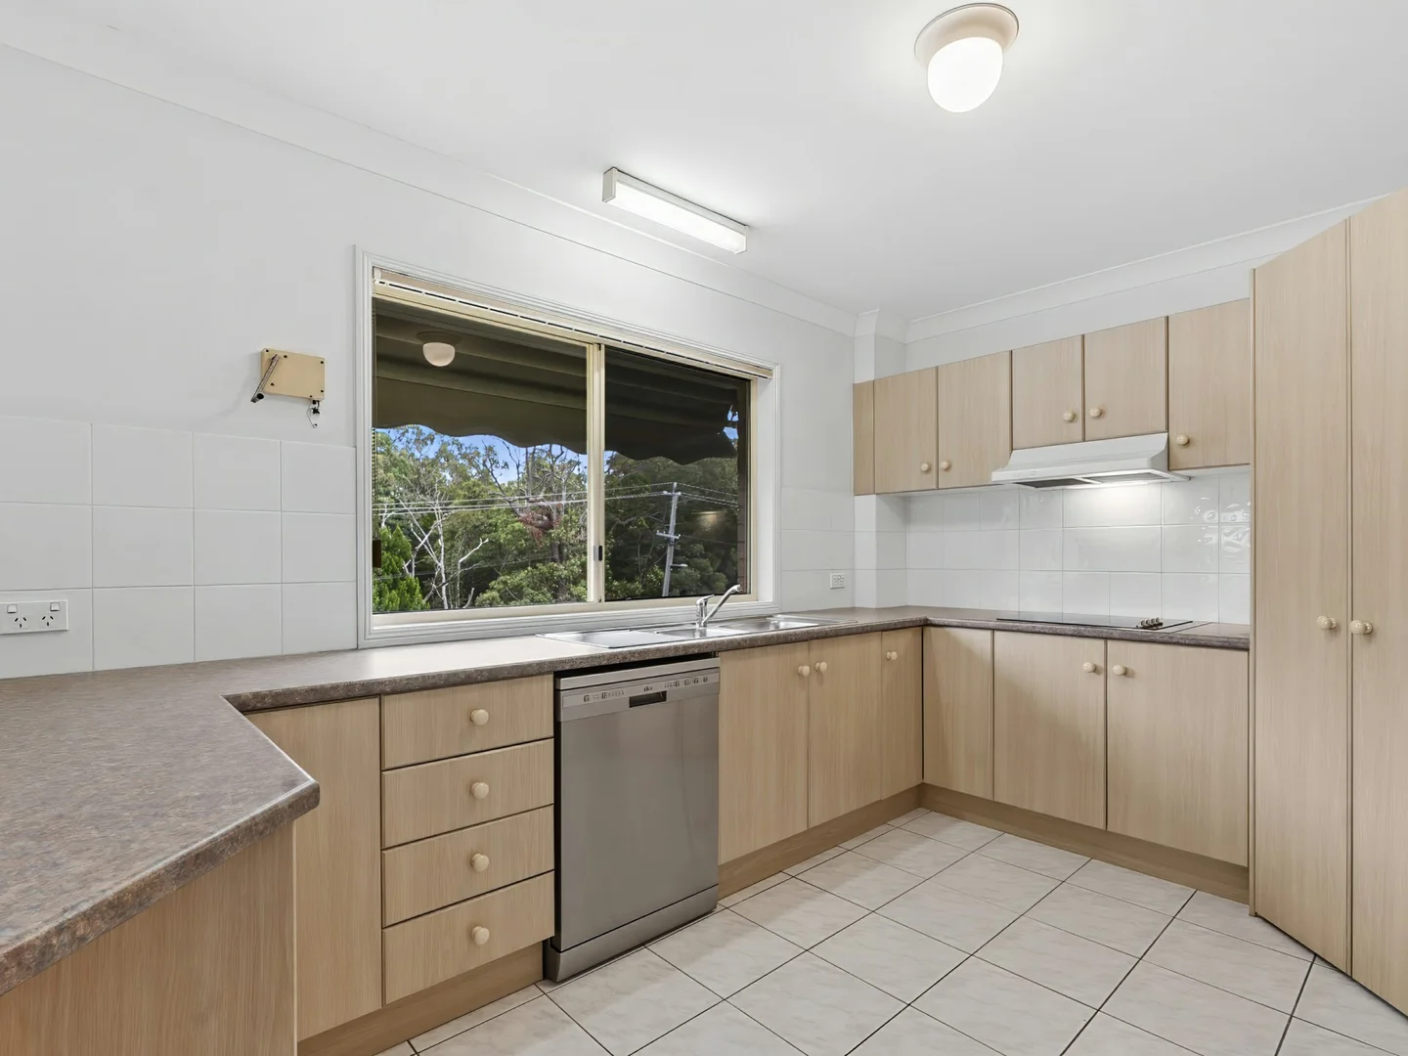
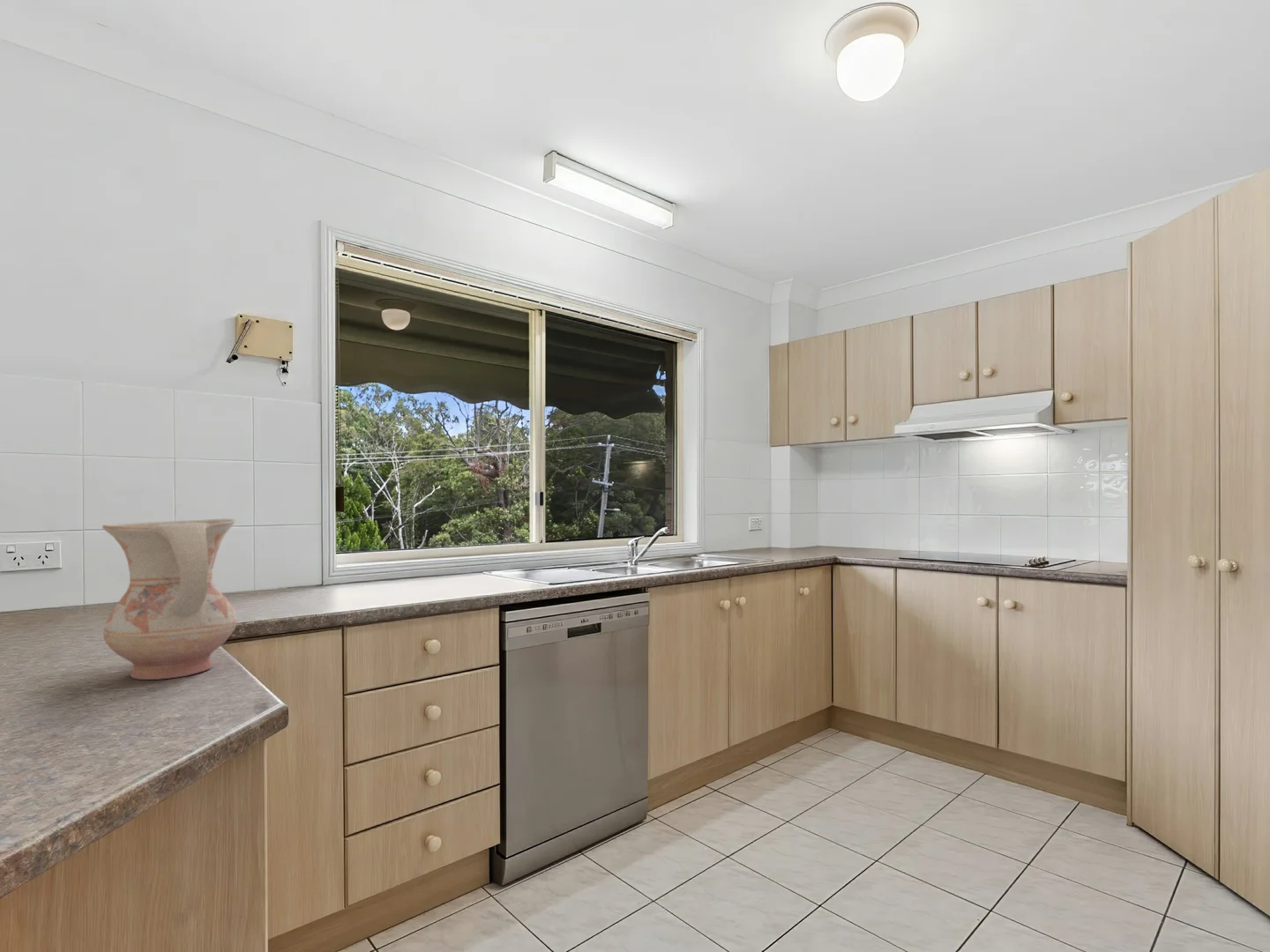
+ ceramic jug (176, 597)
